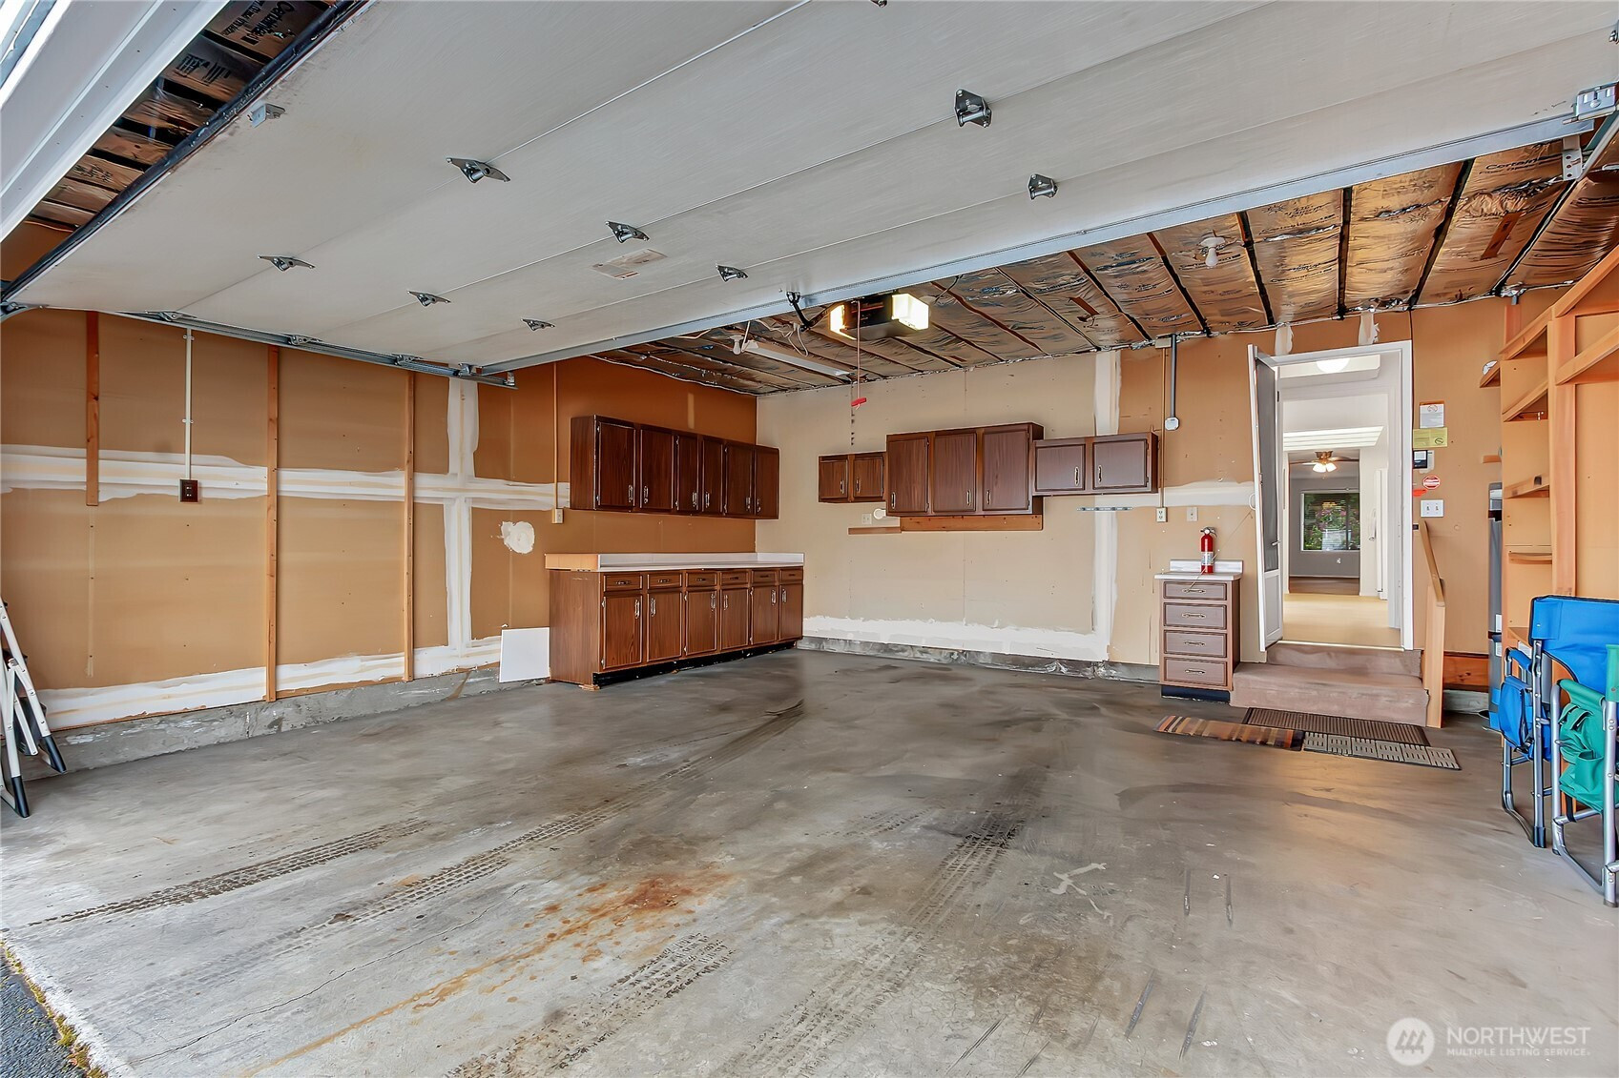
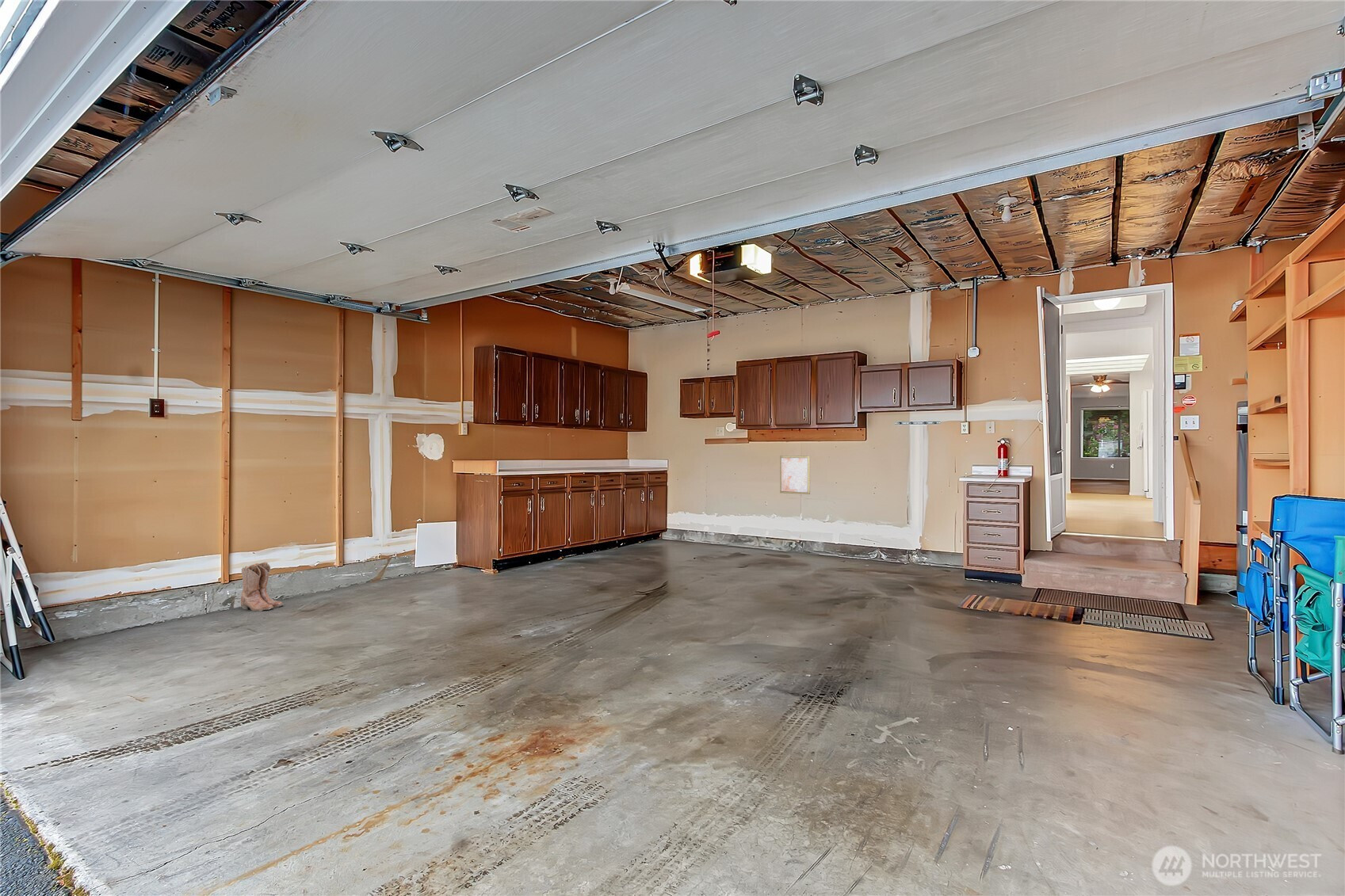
+ boots (262, 585)
+ wall art (794, 475)
